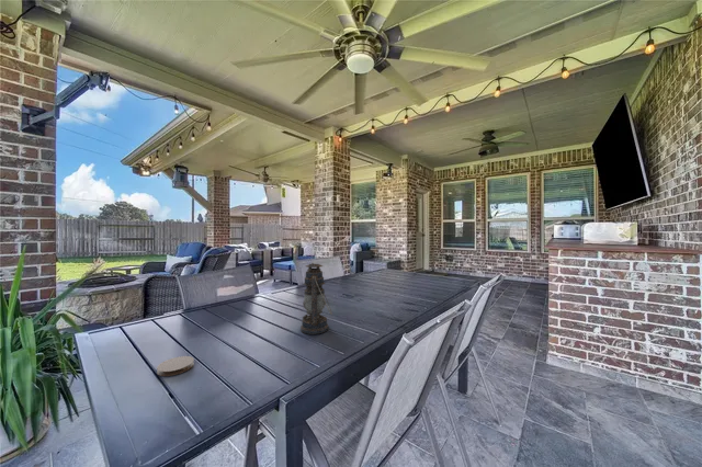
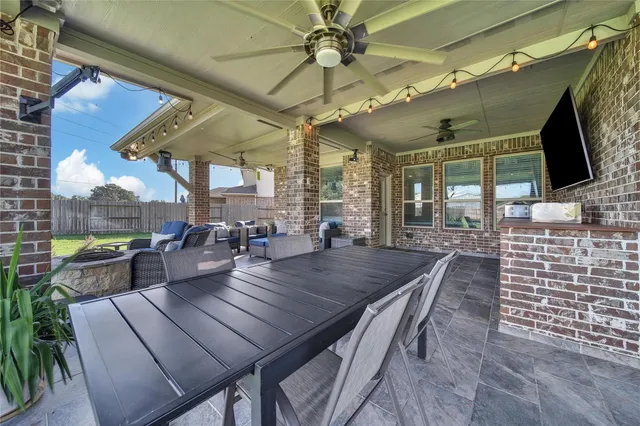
- lantern (316, 295)
- coaster (176, 365)
